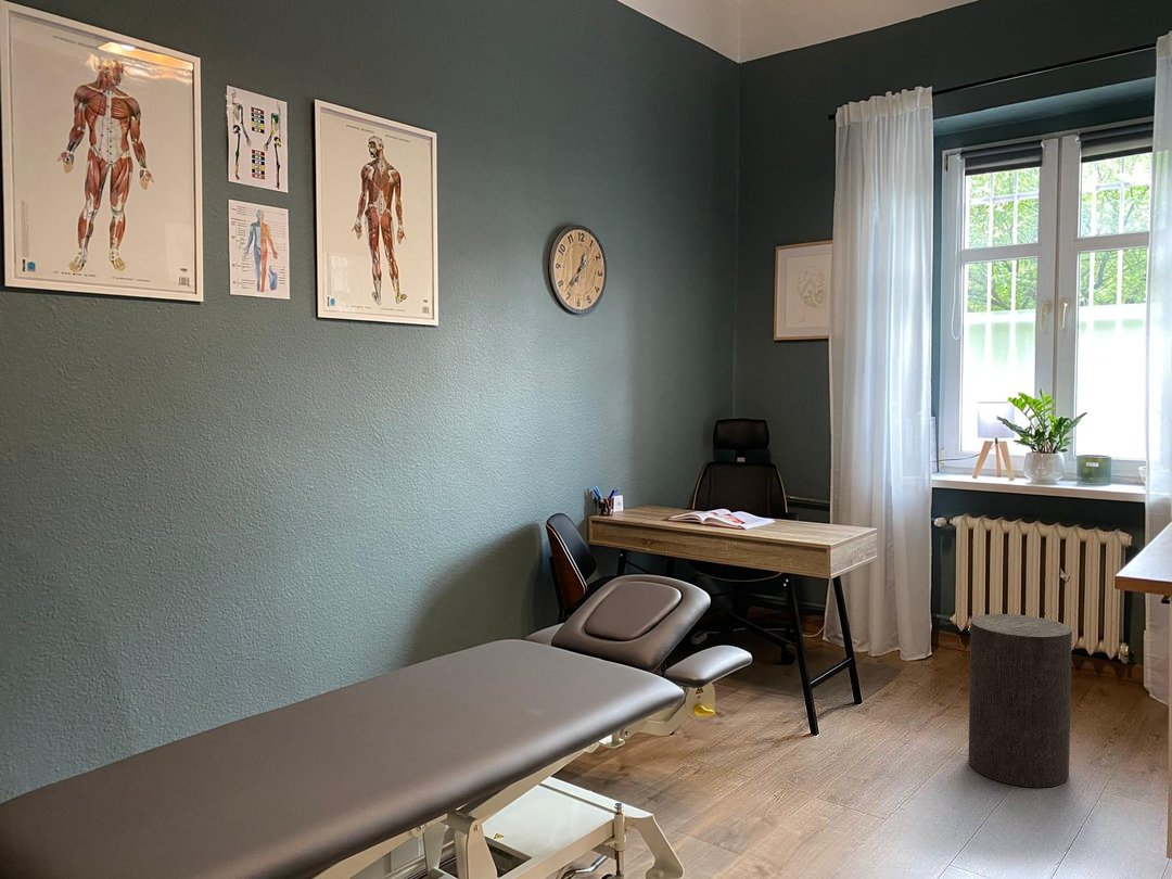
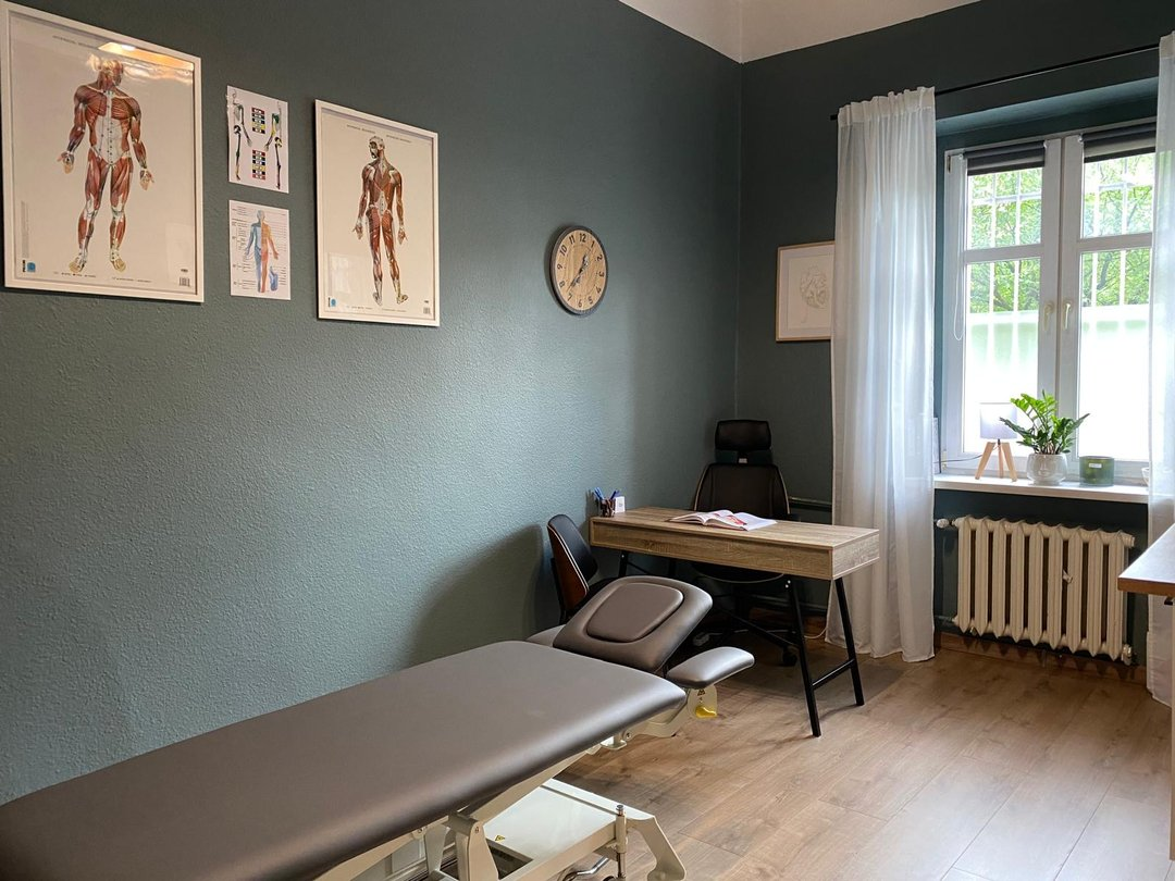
- stool (1018, 696)
